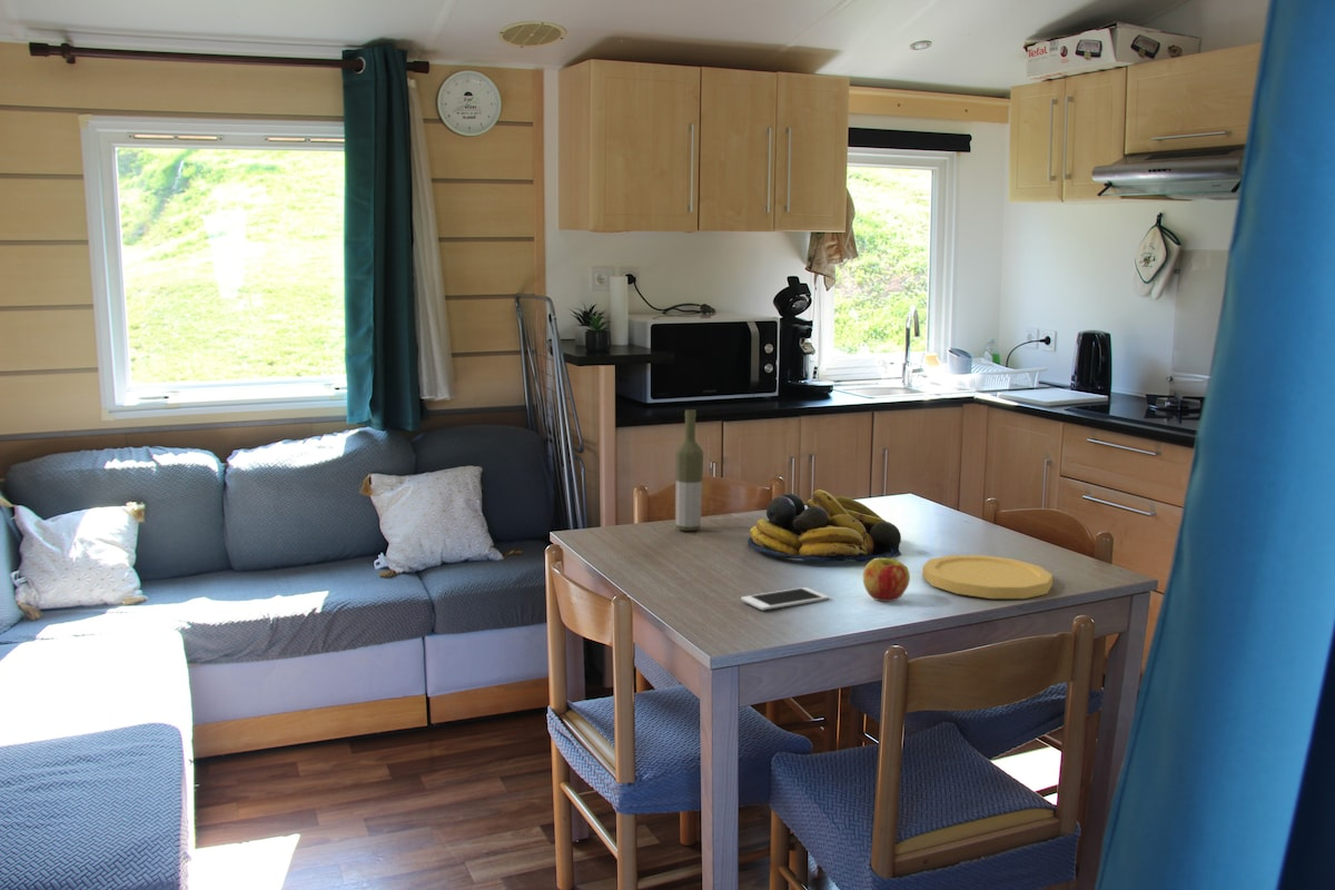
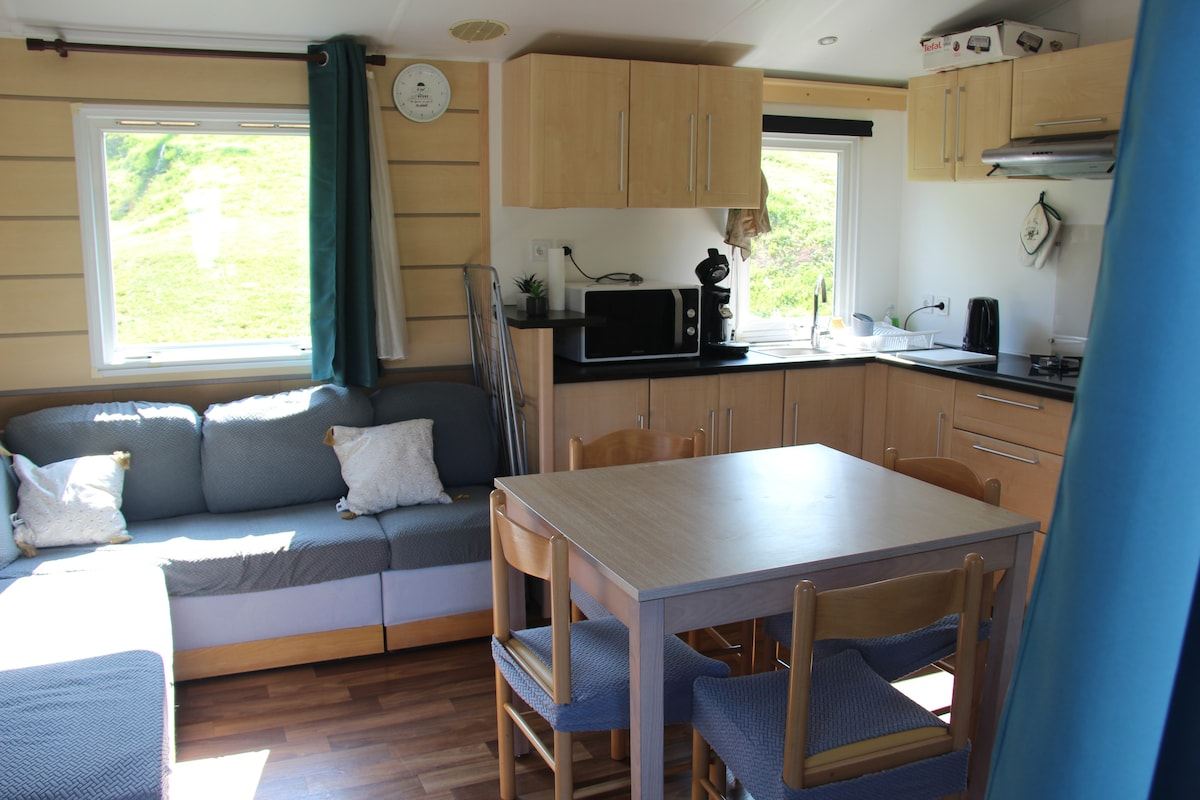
- bottle (689, 469)
- apple (886, 580)
- fruit bowl (823, 520)
- plate (986, 575)
- cell phone (784, 597)
